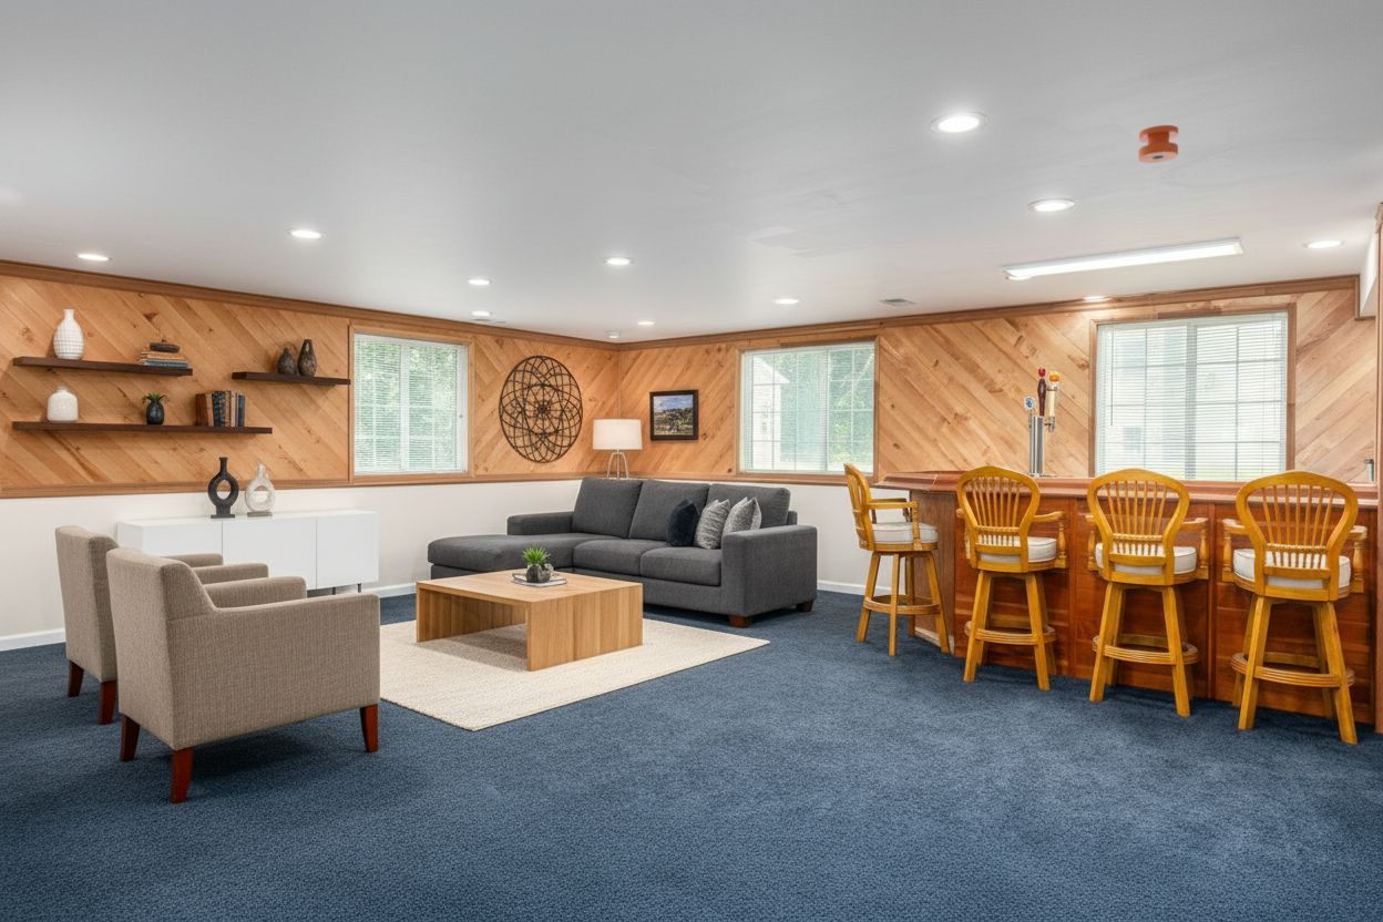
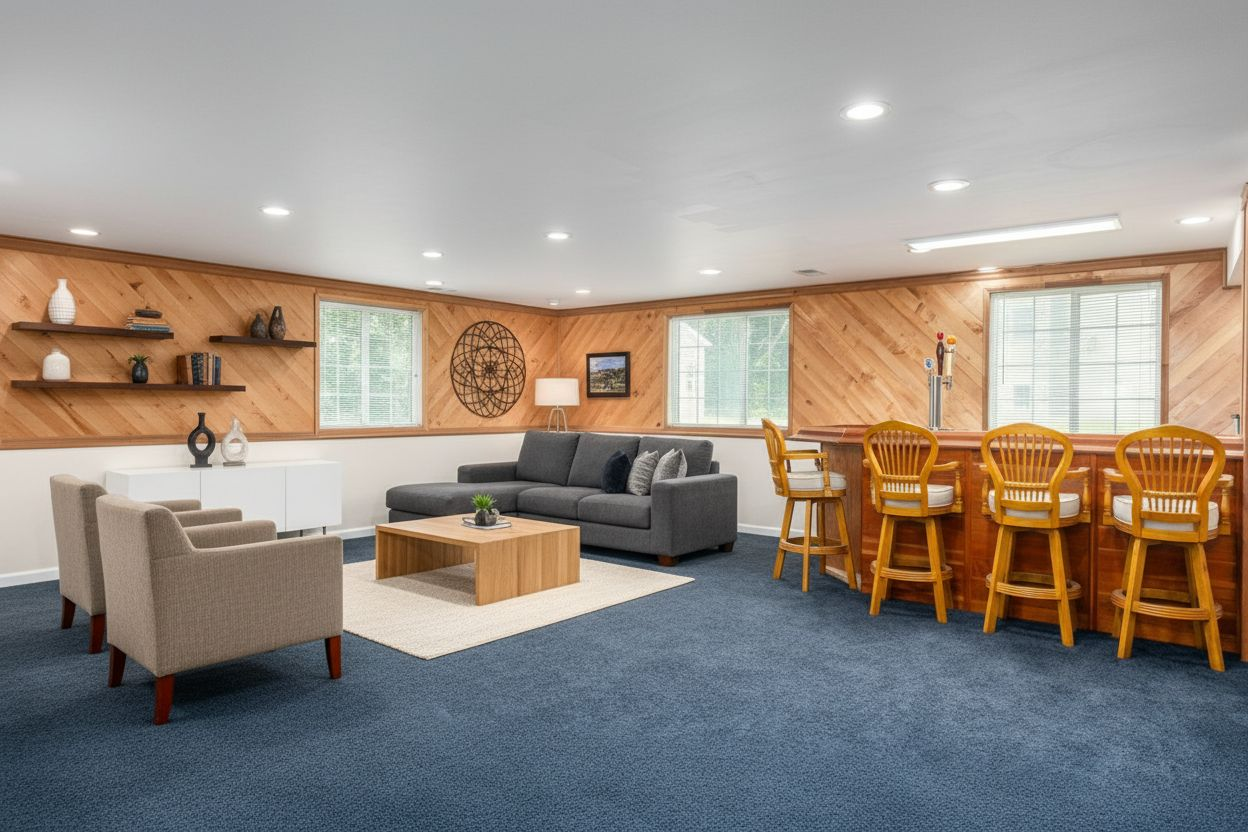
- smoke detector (1158, 144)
